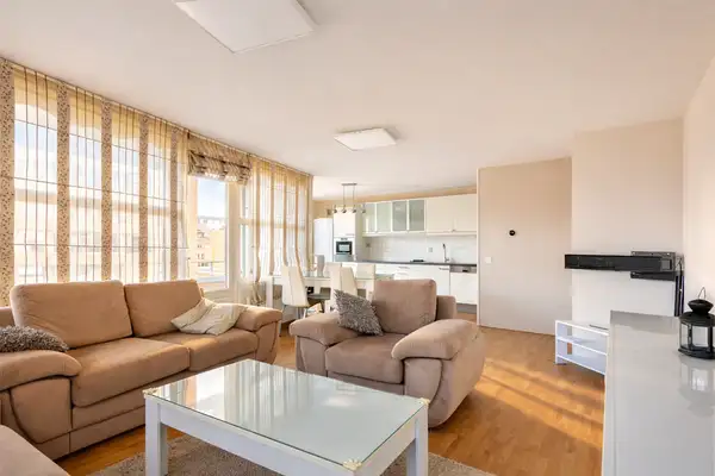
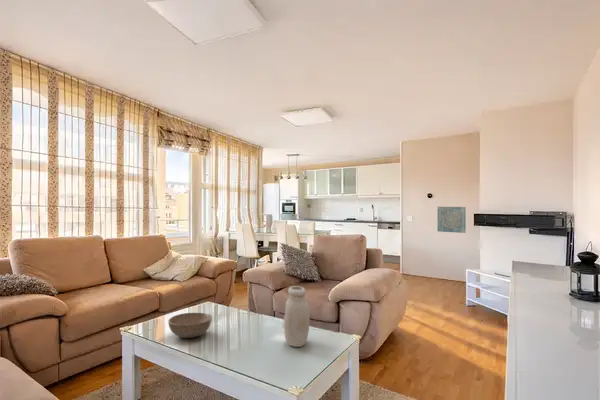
+ jar (296, 315)
+ wall art (451, 219)
+ bowl (190, 326)
